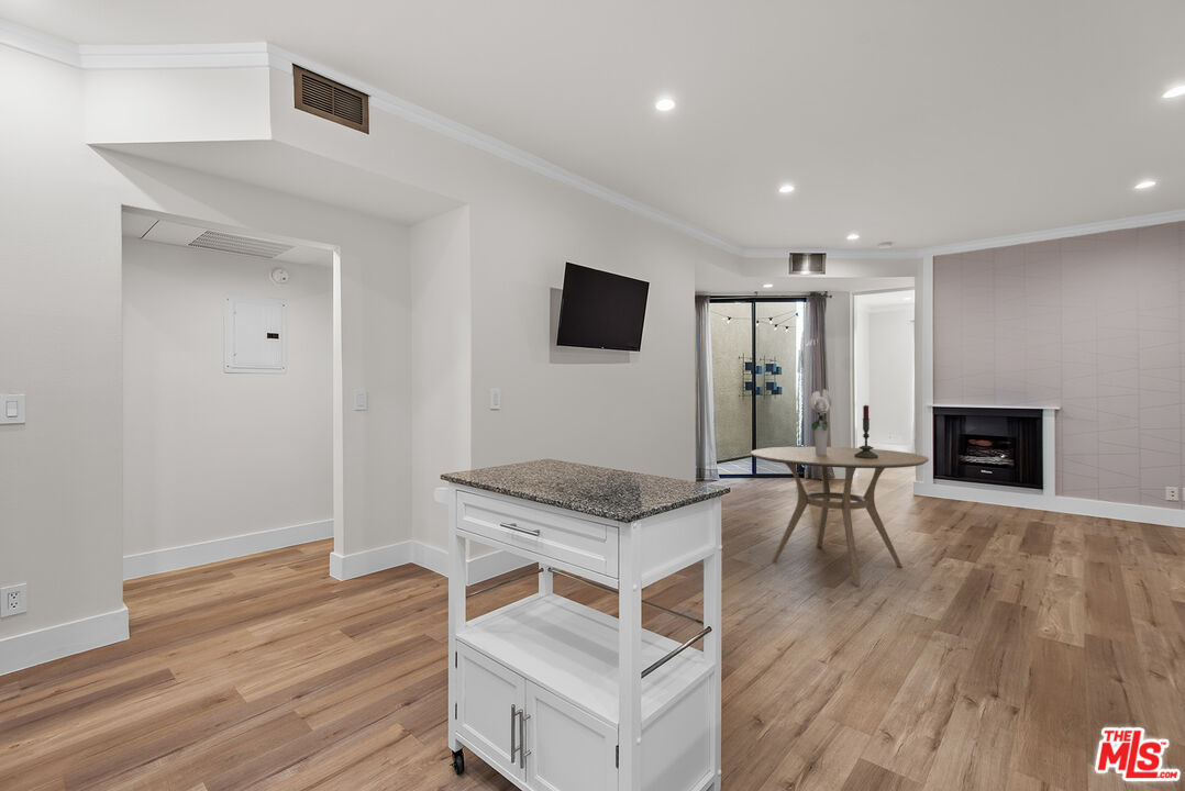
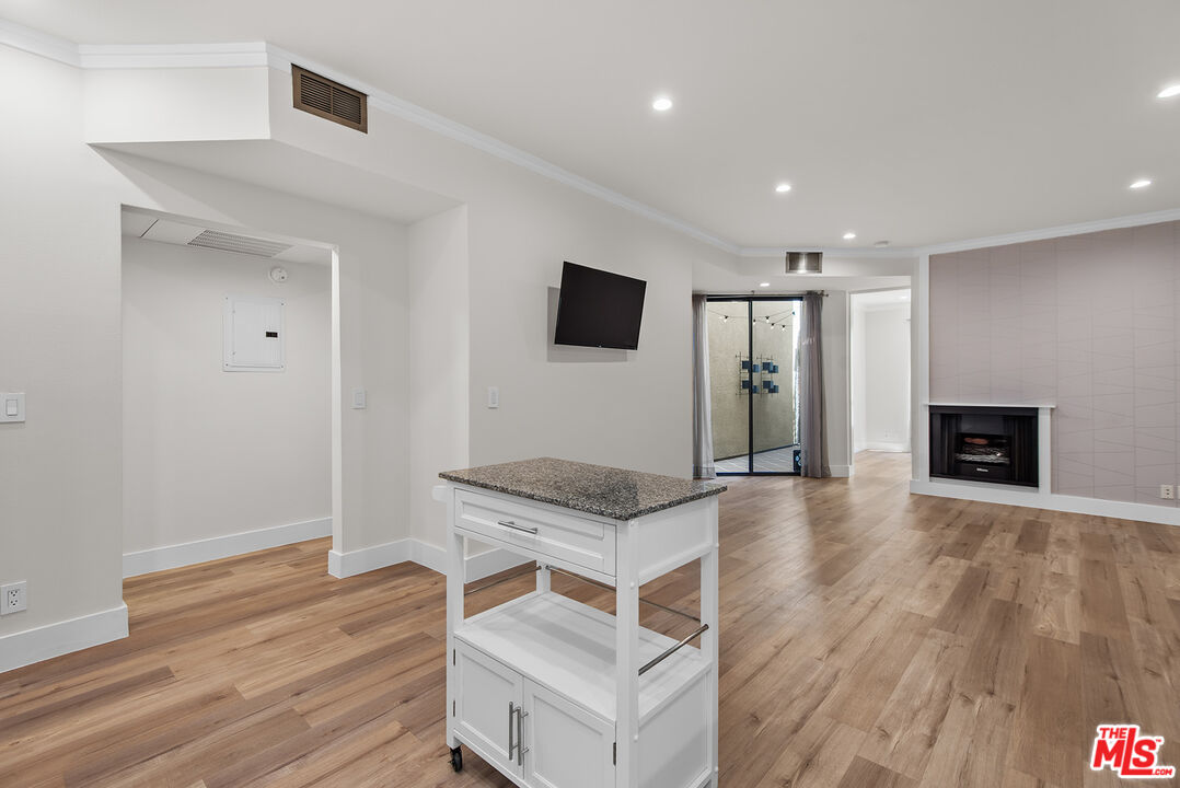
- bouquet (819, 421)
- dining table (834, 508)
- candle (865, 430)
